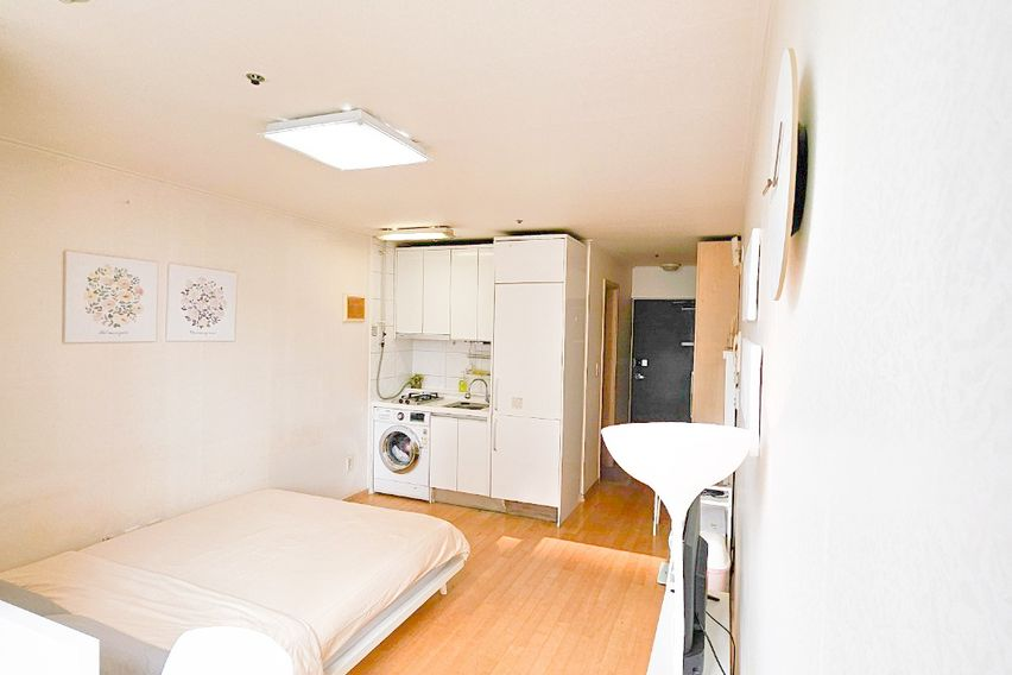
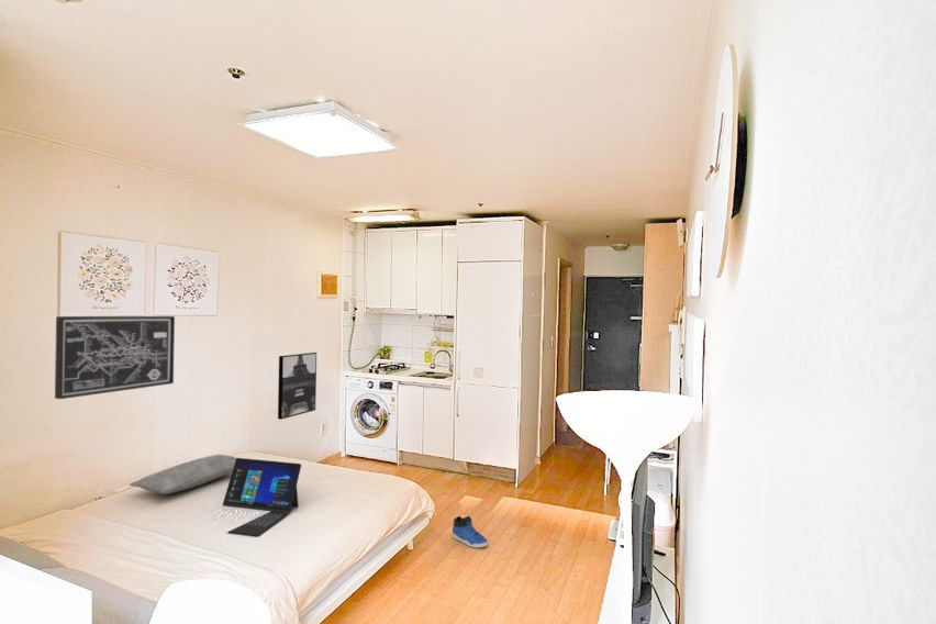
+ pillow (193, 472)
+ laptop (246, 493)
+ wall art (120, 353)
+ wall art (298, 383)
+ sneaker (469, 530)
